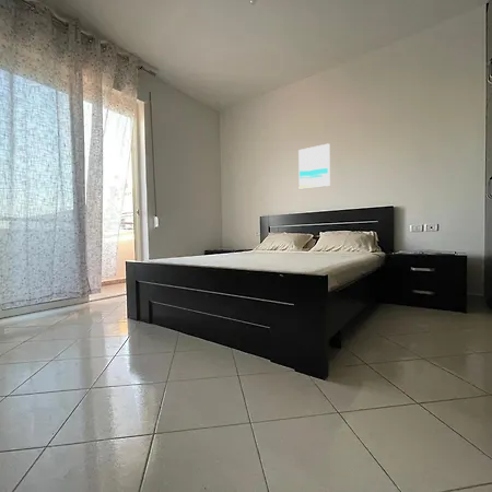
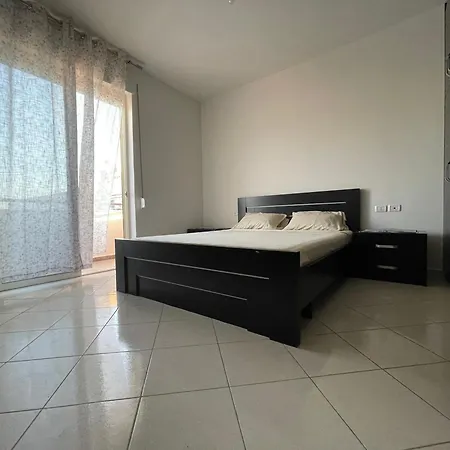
- wall art (314, 167)
